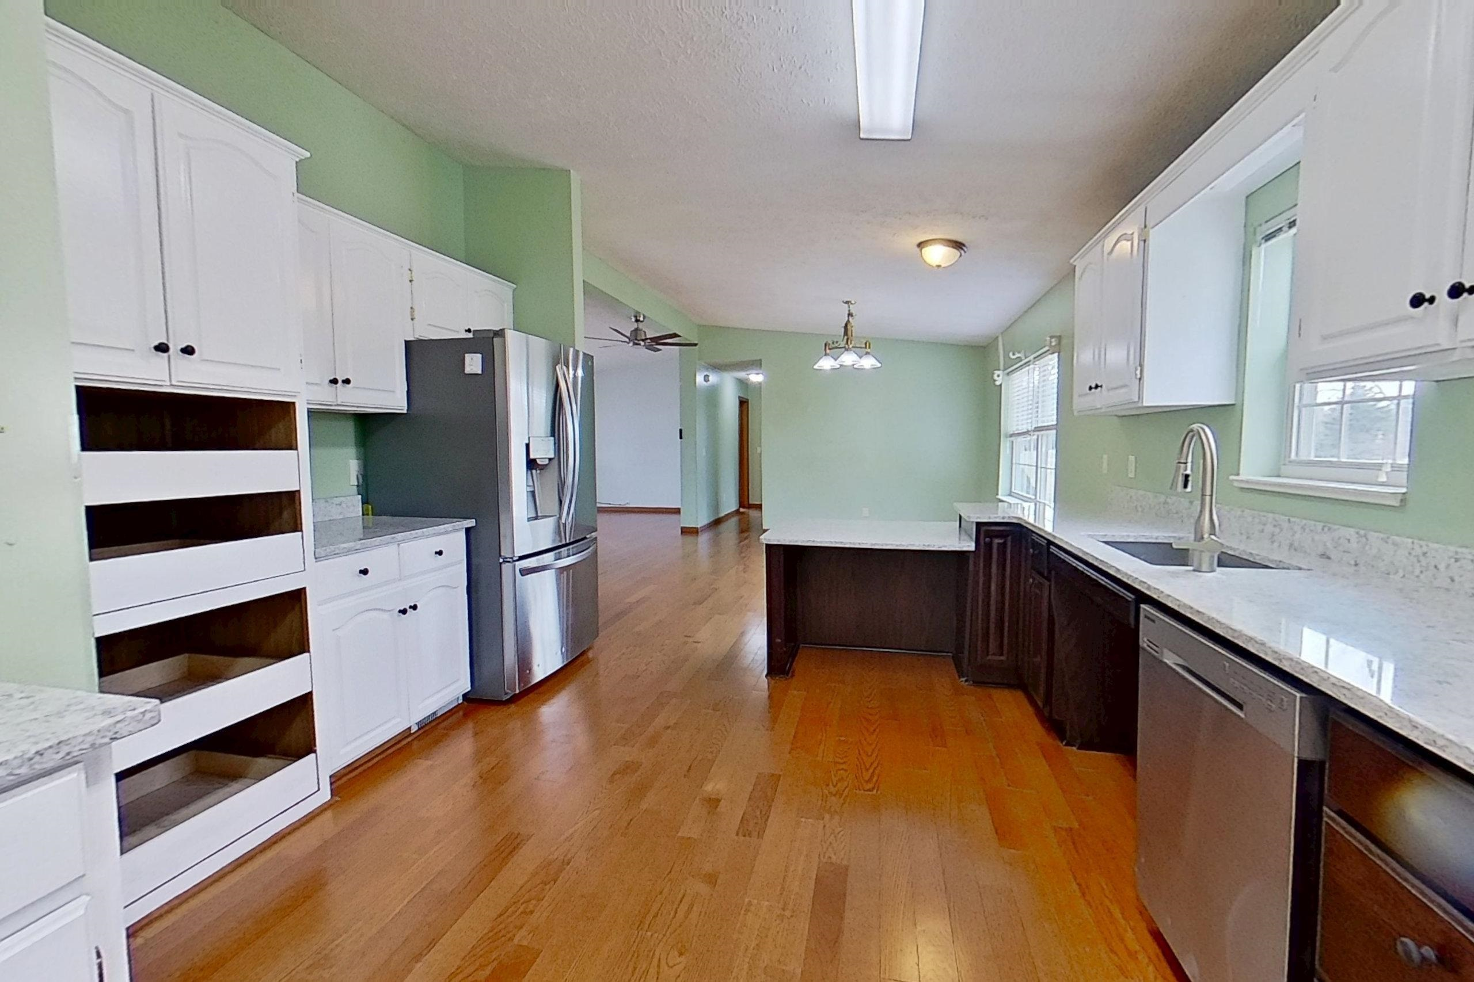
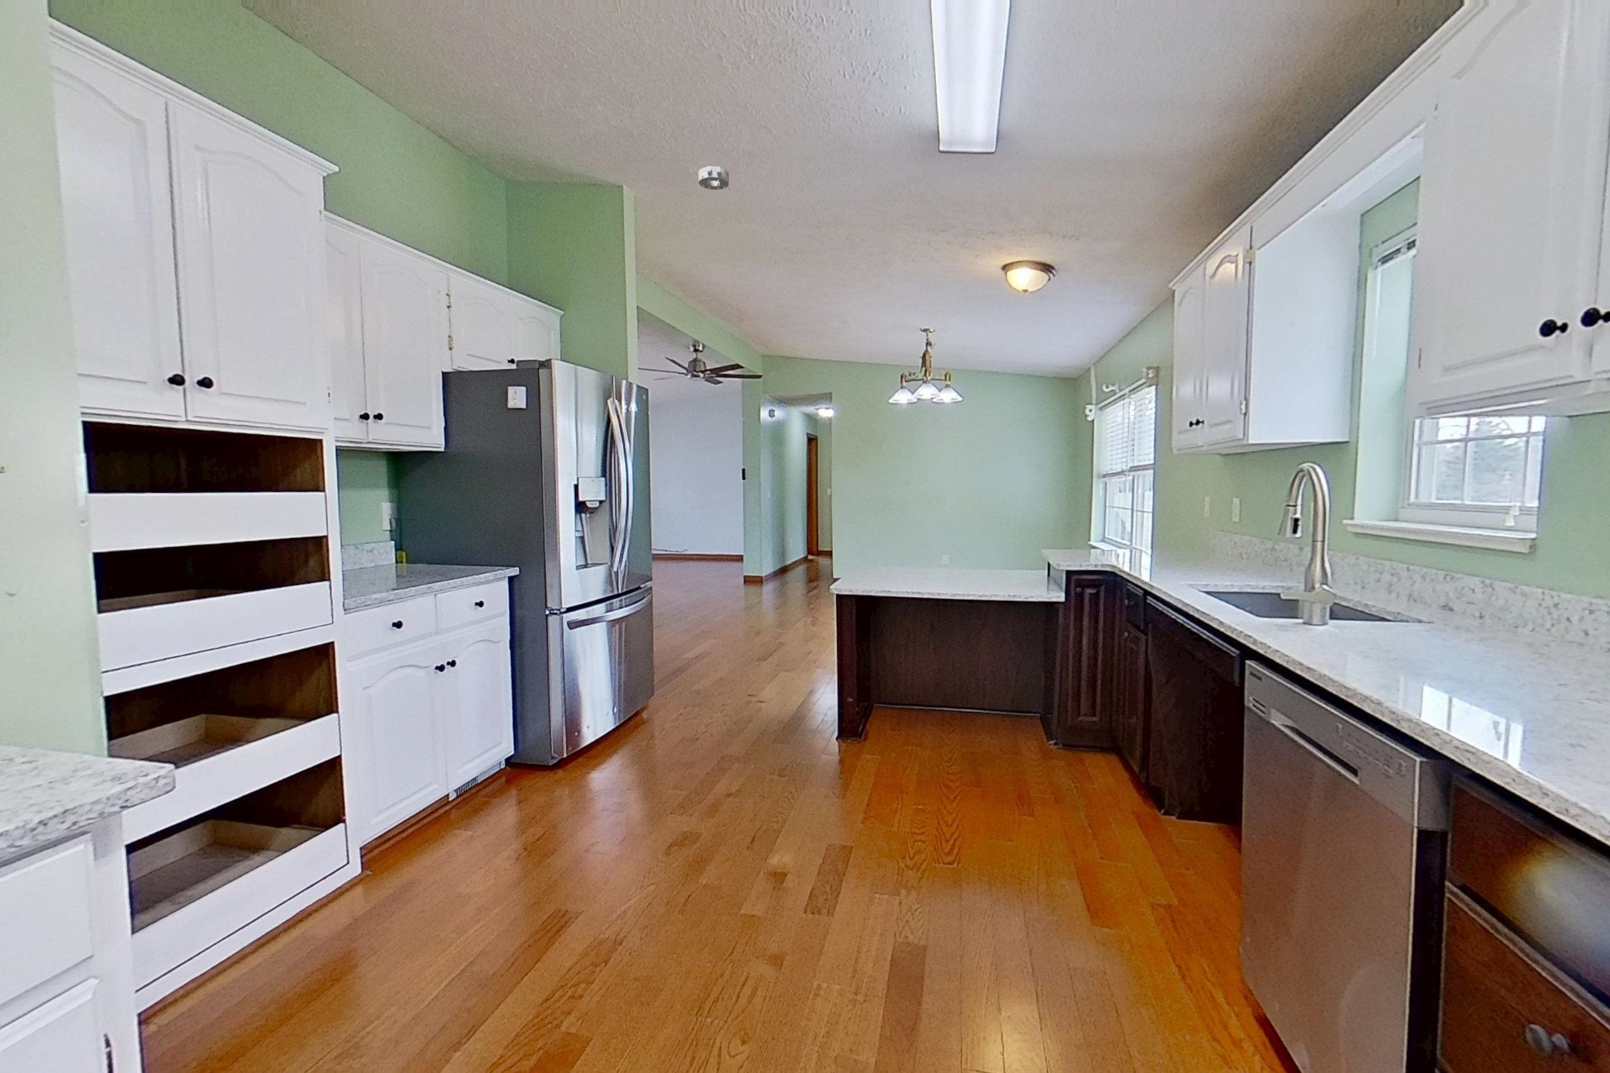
+ smoke detector (713, 177)
